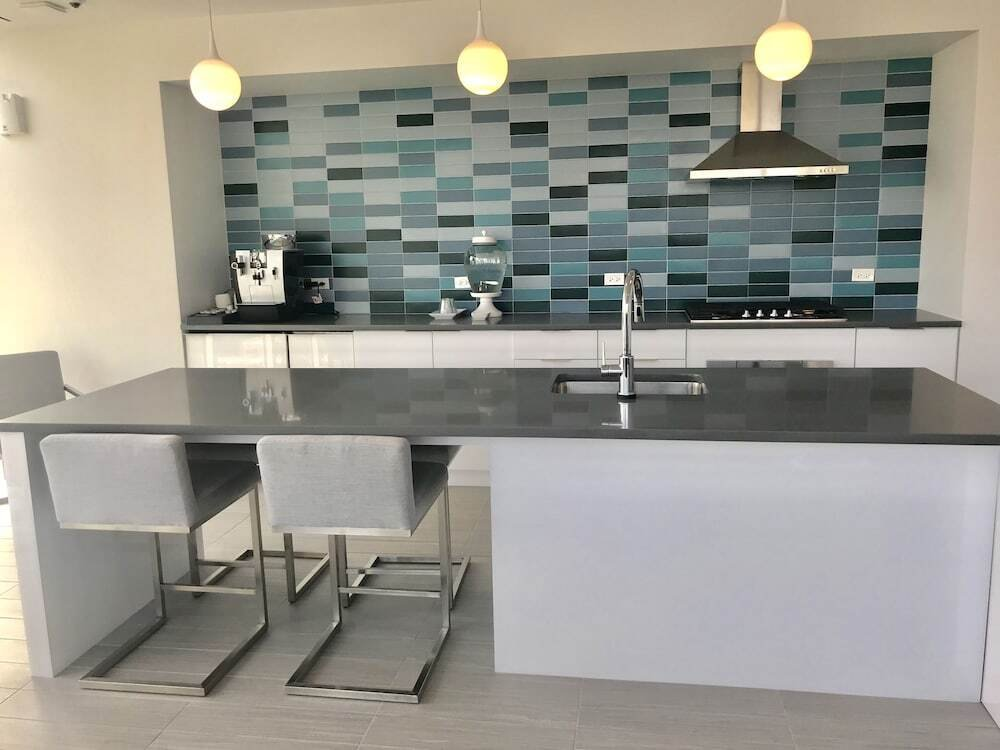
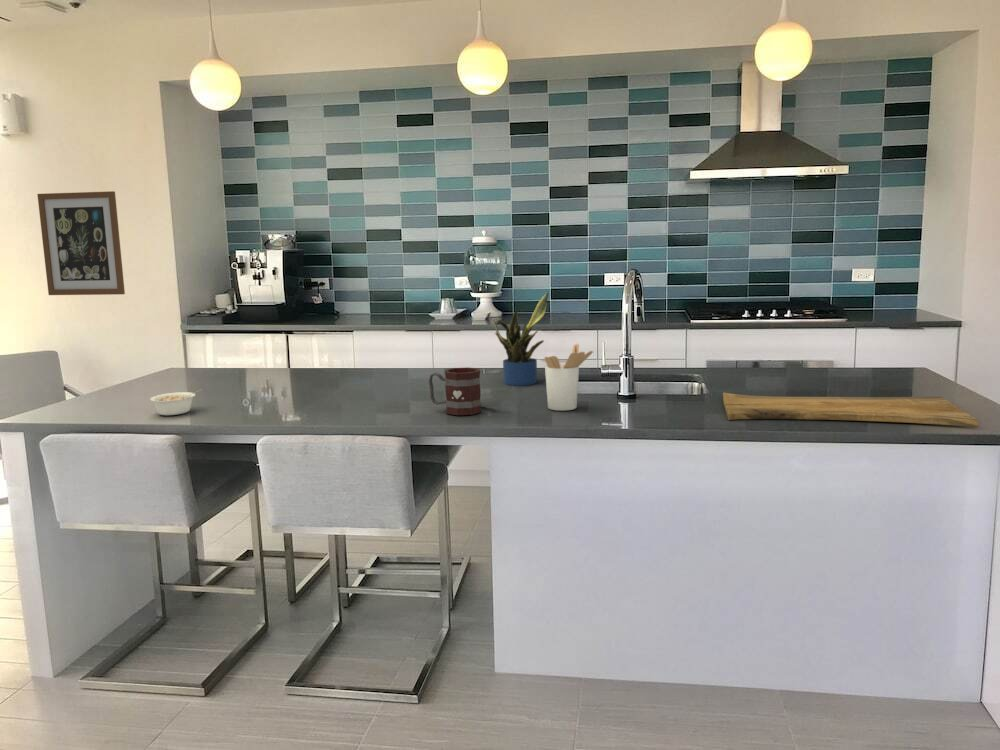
+ utensil holder (568, 377)
+ potted plant (522, 337)
+ mug (454, 390)
+ cutting board (838, 408)
+ wall art (81, 244)
+ legume (174, 402)
